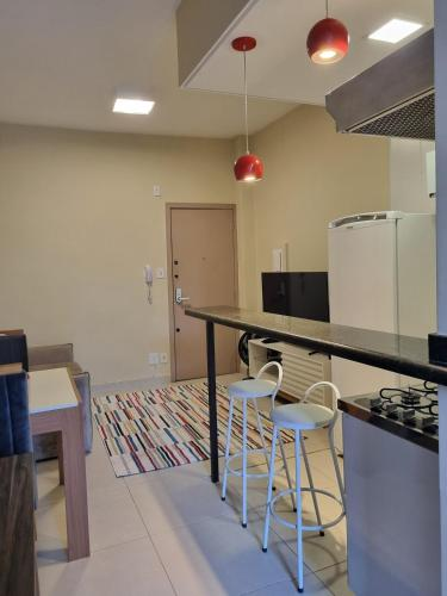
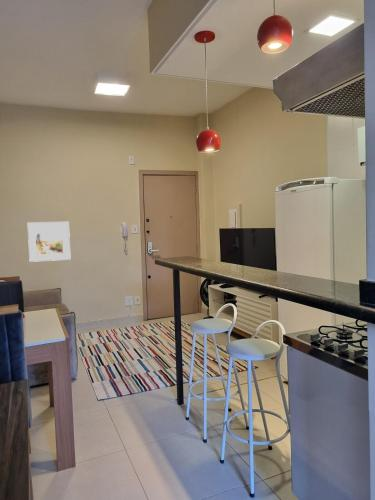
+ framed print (49, 241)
